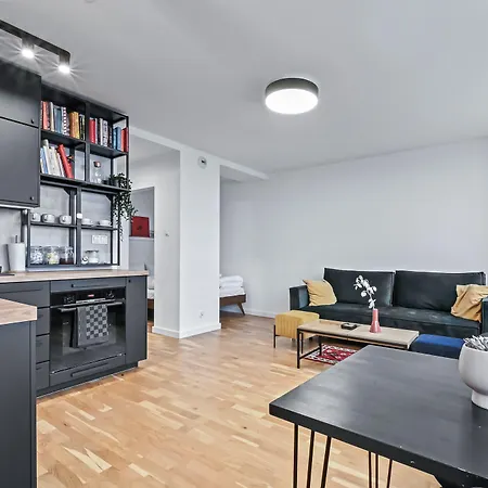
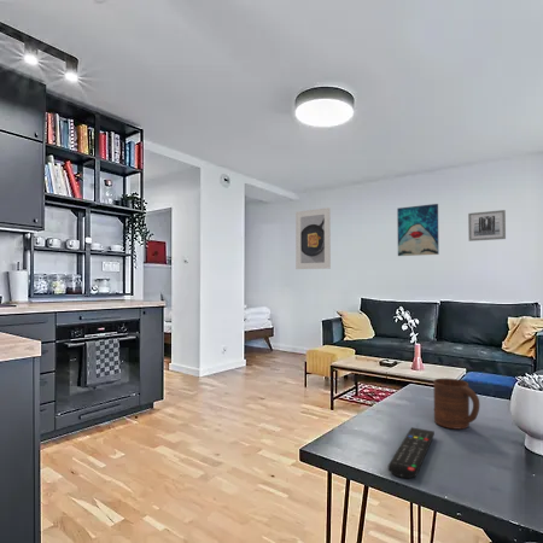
+ wall art (416, 230)
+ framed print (313, 239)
+ remote control (413, 450)
+ wall art (486, 226)
+ cup (456, 403)
